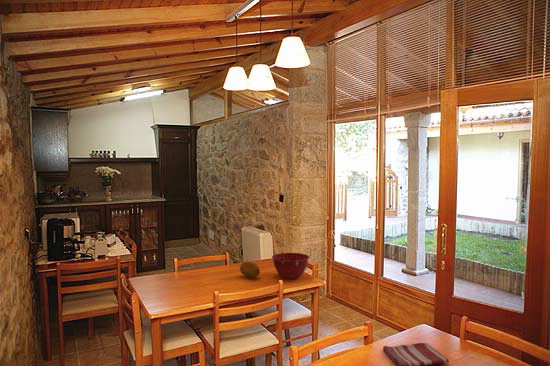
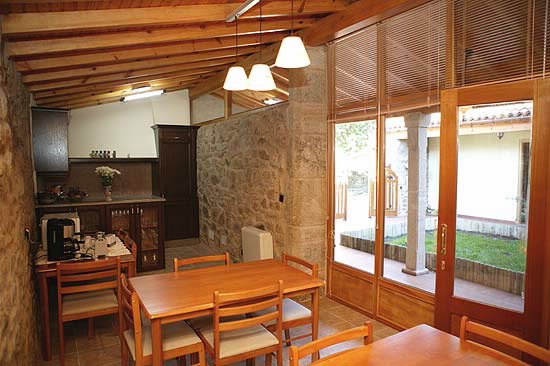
- mixing bowl (290, 266)
- fruit (249, 269)
- dish towel (414, 354)
